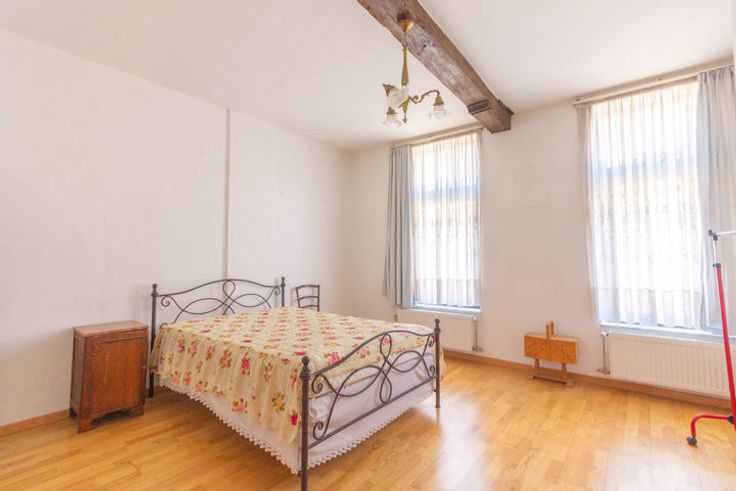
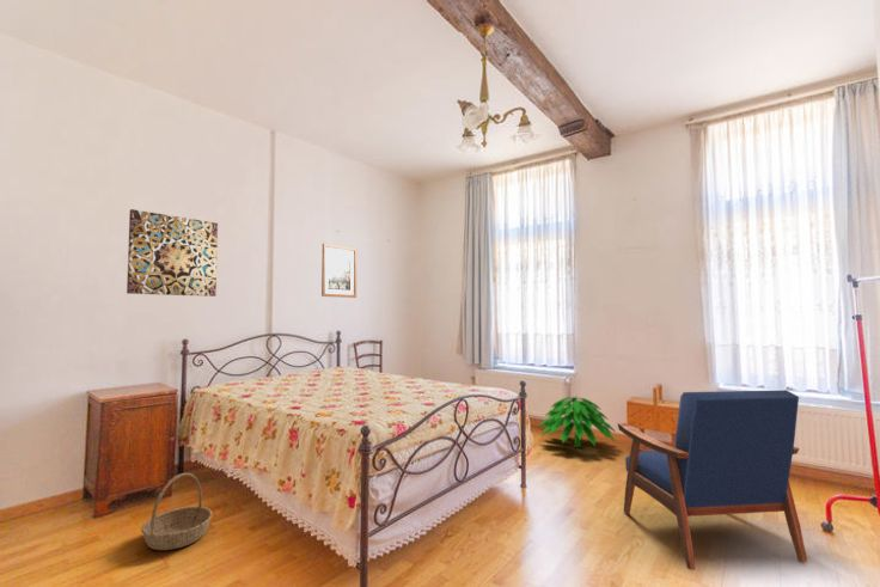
+ wall art (175, 256)
+ basket (178, 508)
+ indoor plant (576, 418)
+ armchair (703, 459)
+ wall art (340, 271)
